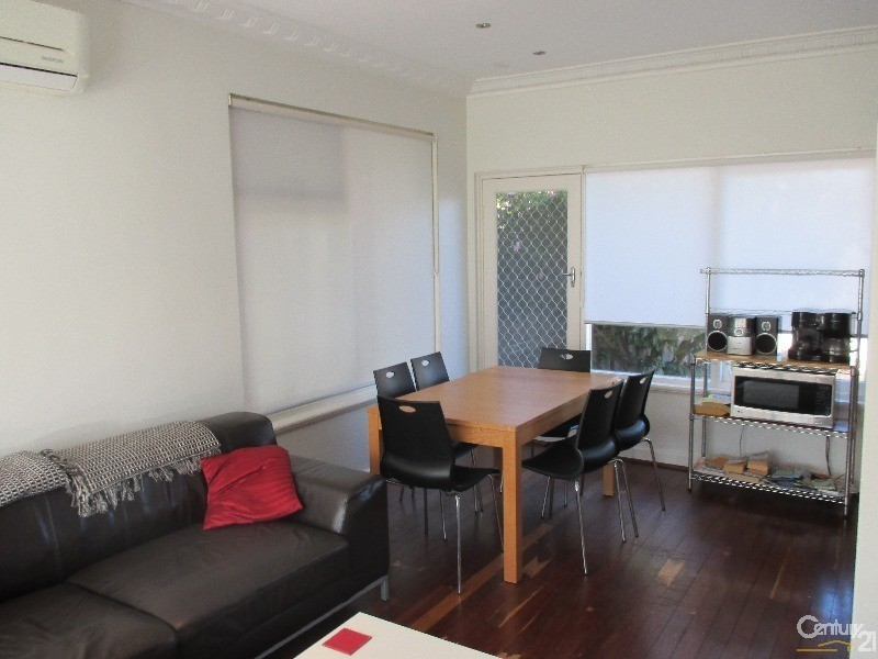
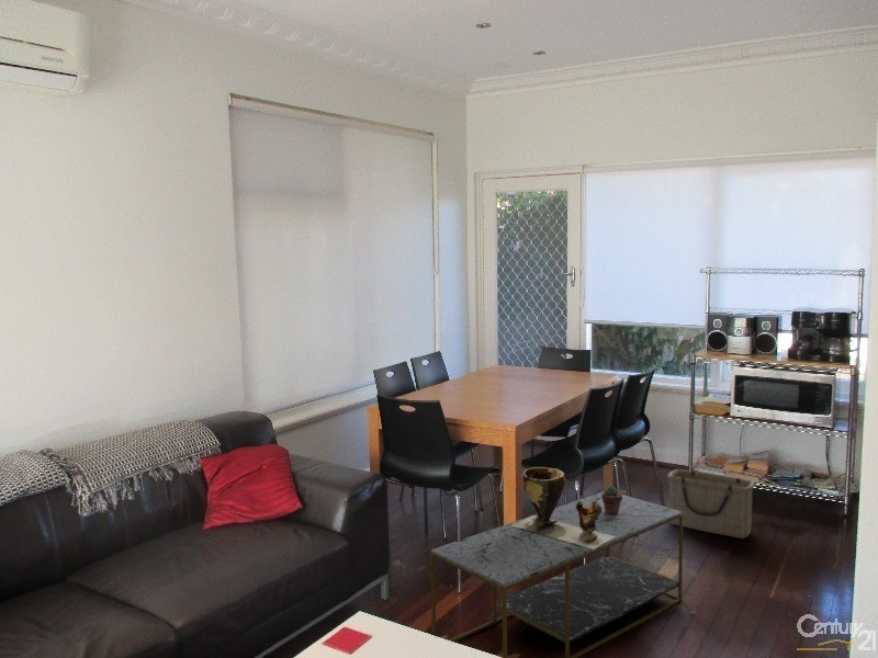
+ clay pot (558, 501)
+ coffee table (564, 577)
+ potted succulent (611, 499)
+ basket (709, 502)
